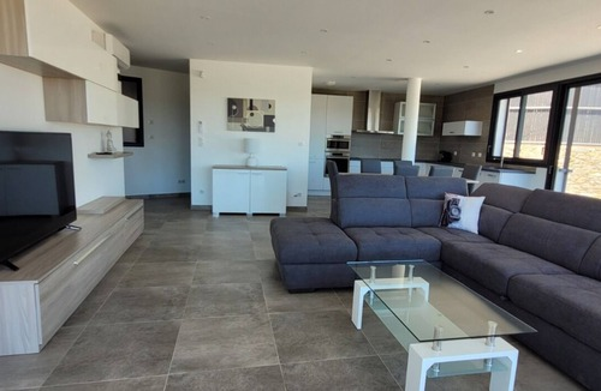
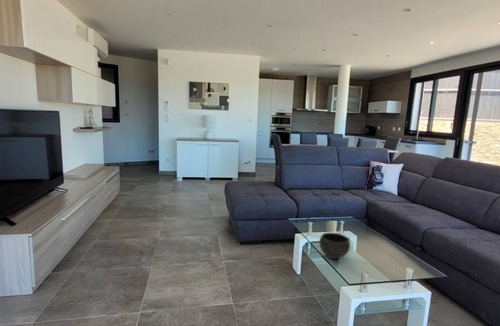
+ bowl (334, 246)
